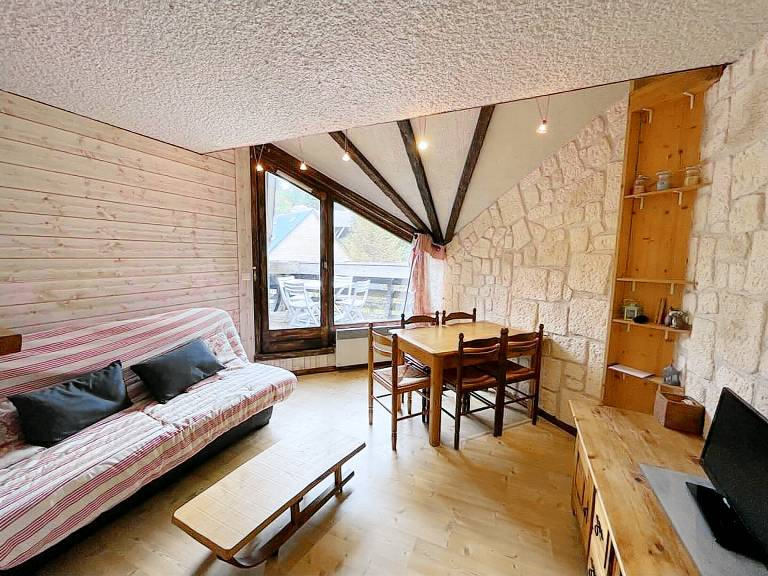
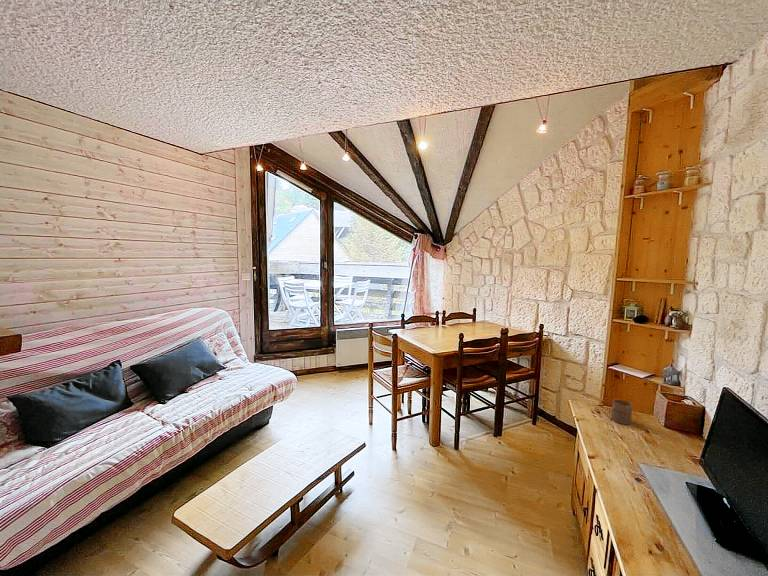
+ cup (621, 411)
